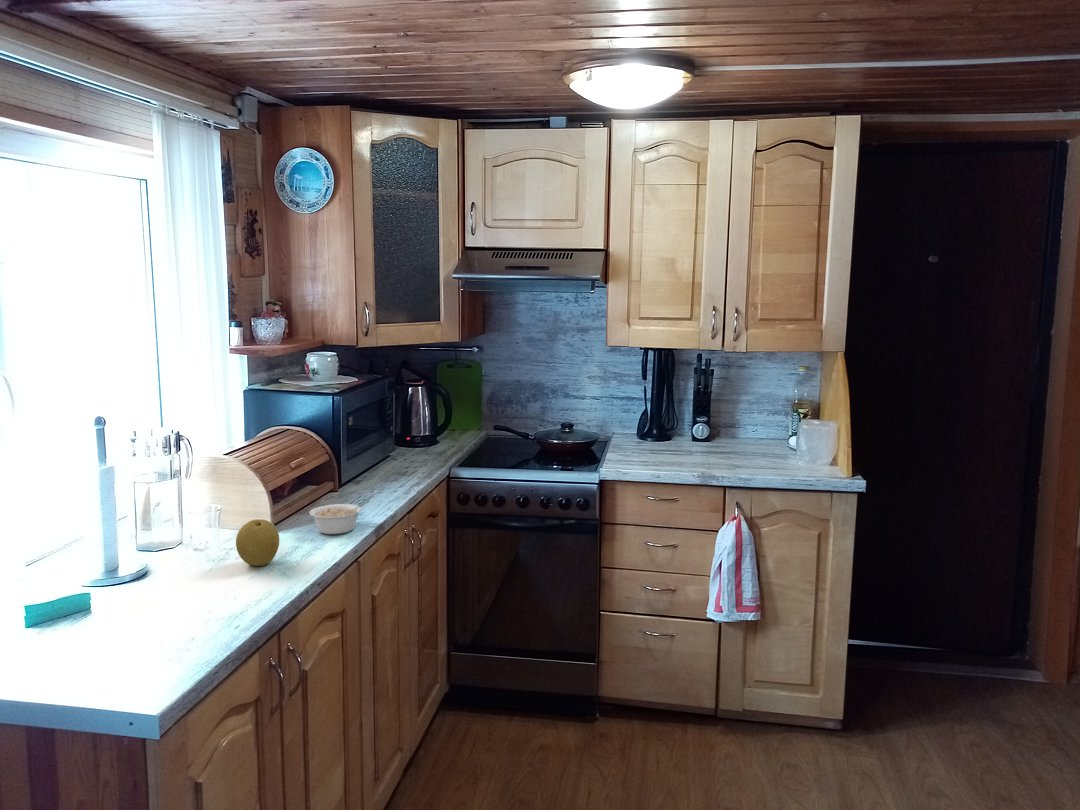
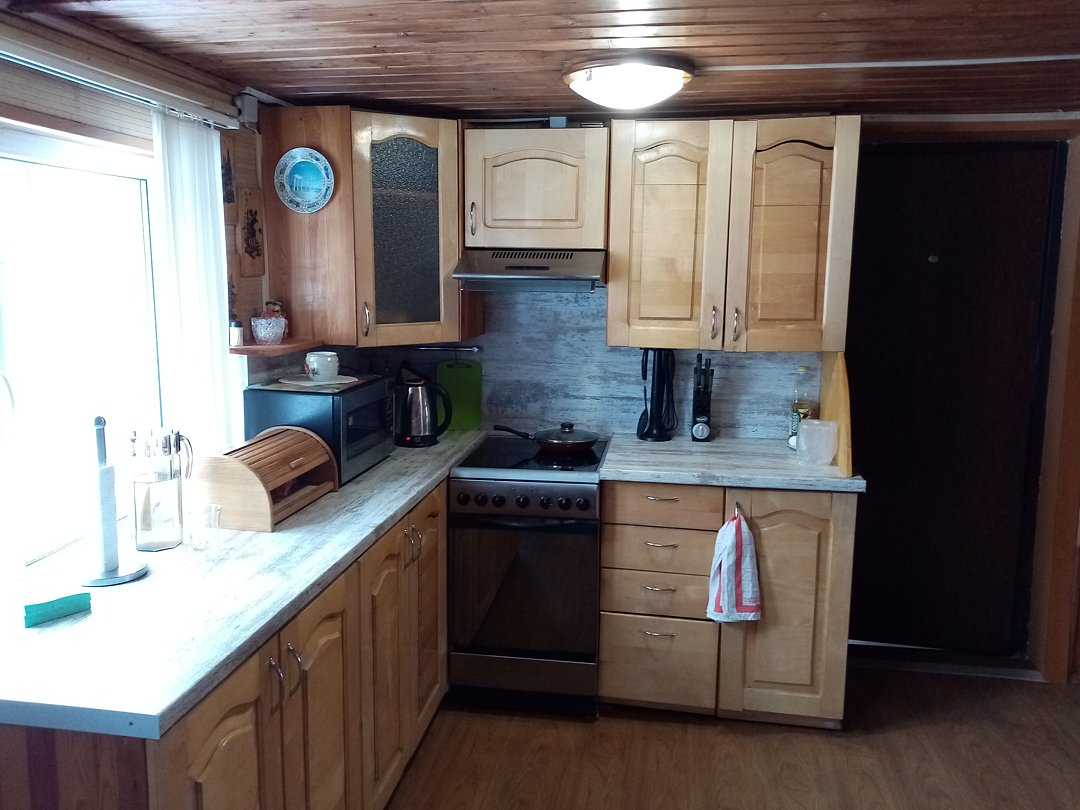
- fruit (257, 542)
- legume (337, 517)
